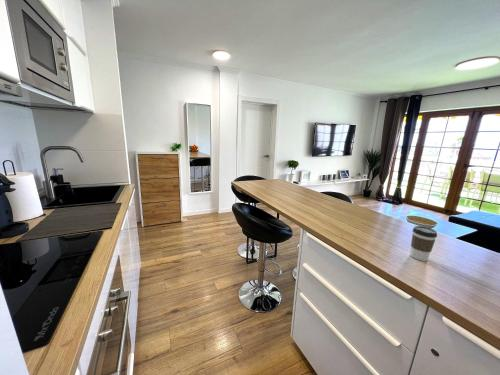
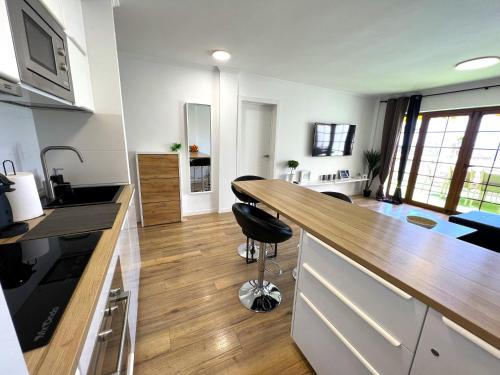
- coffee cup (421, 243)
